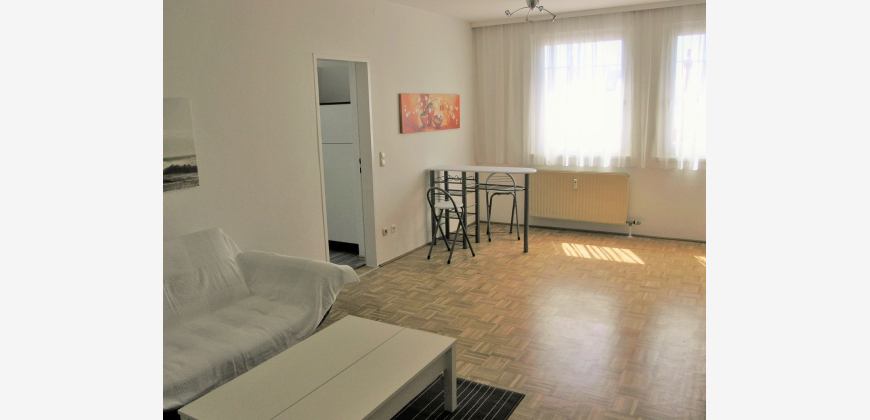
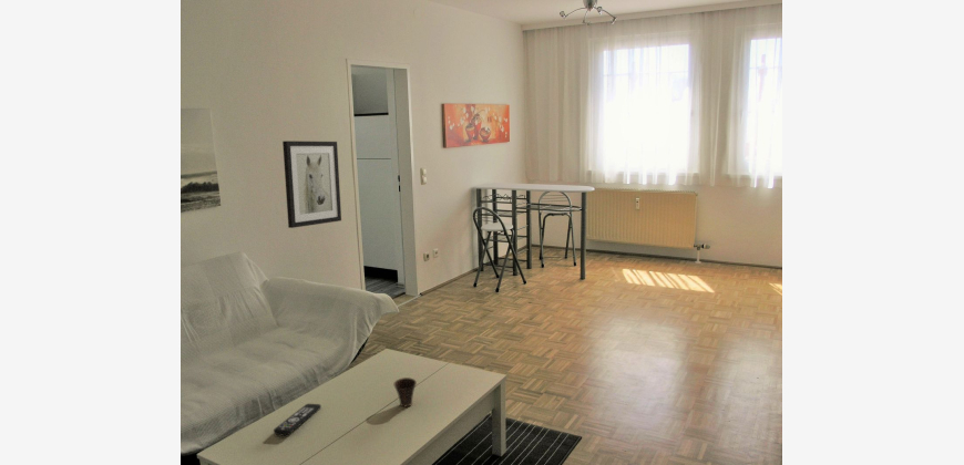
+ wall art (314, 183)
+ cup (406, 393)
+ remote control (298, 418)
